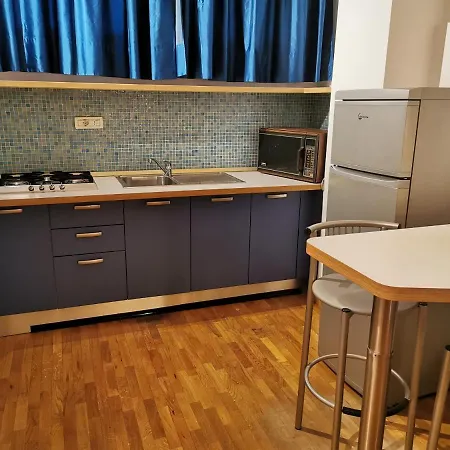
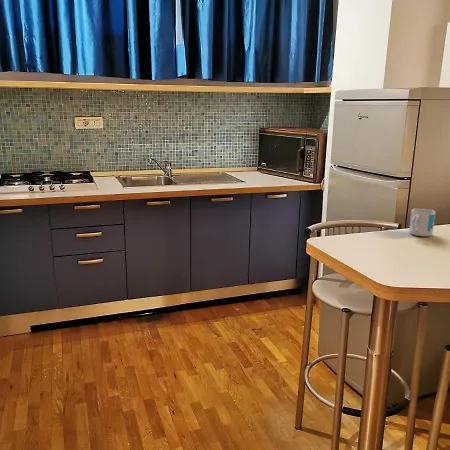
+ mug (421, 223)
